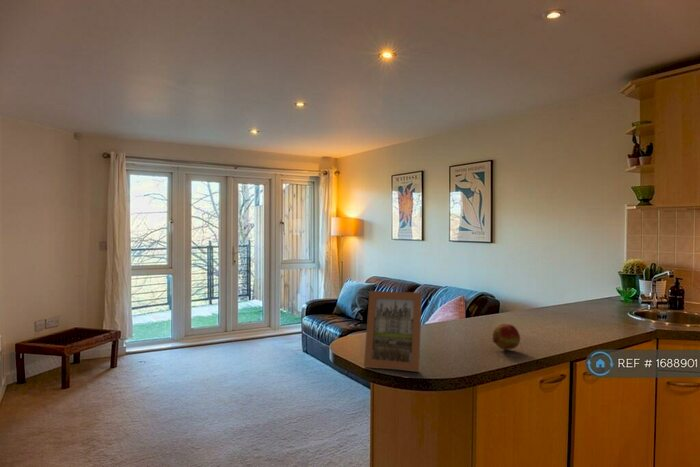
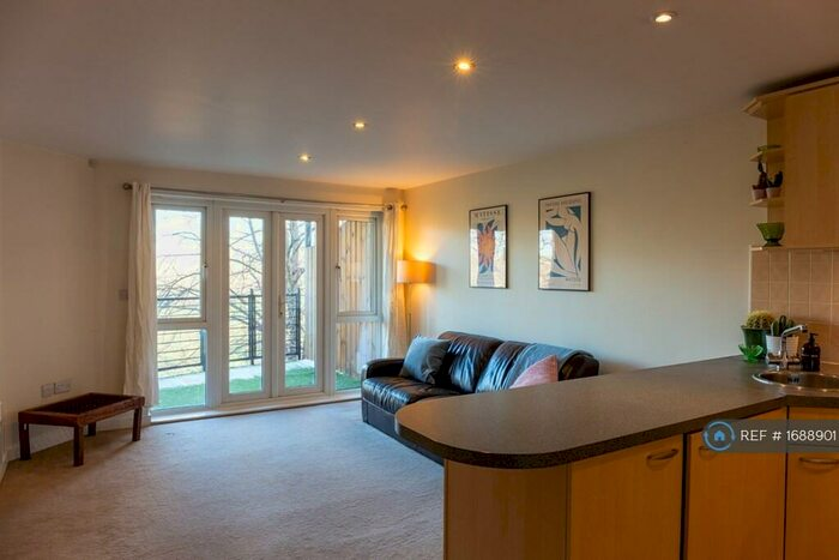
- picture frame (395, 326)
- fruit (504, 337)
